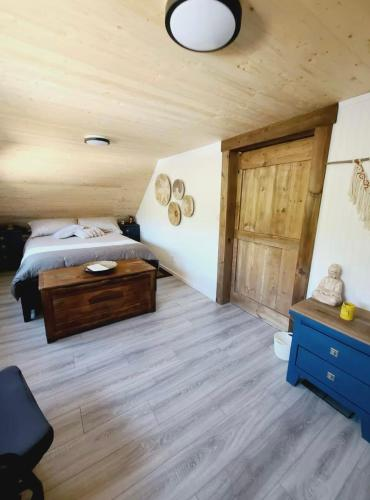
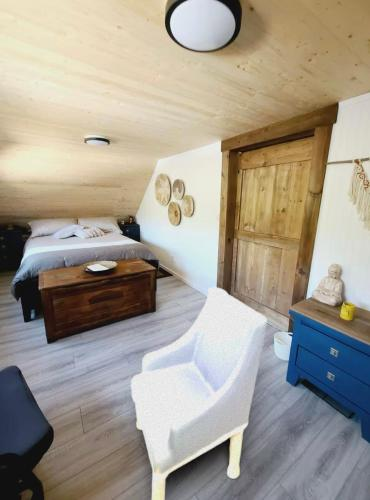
+ armchair (192, 383)
